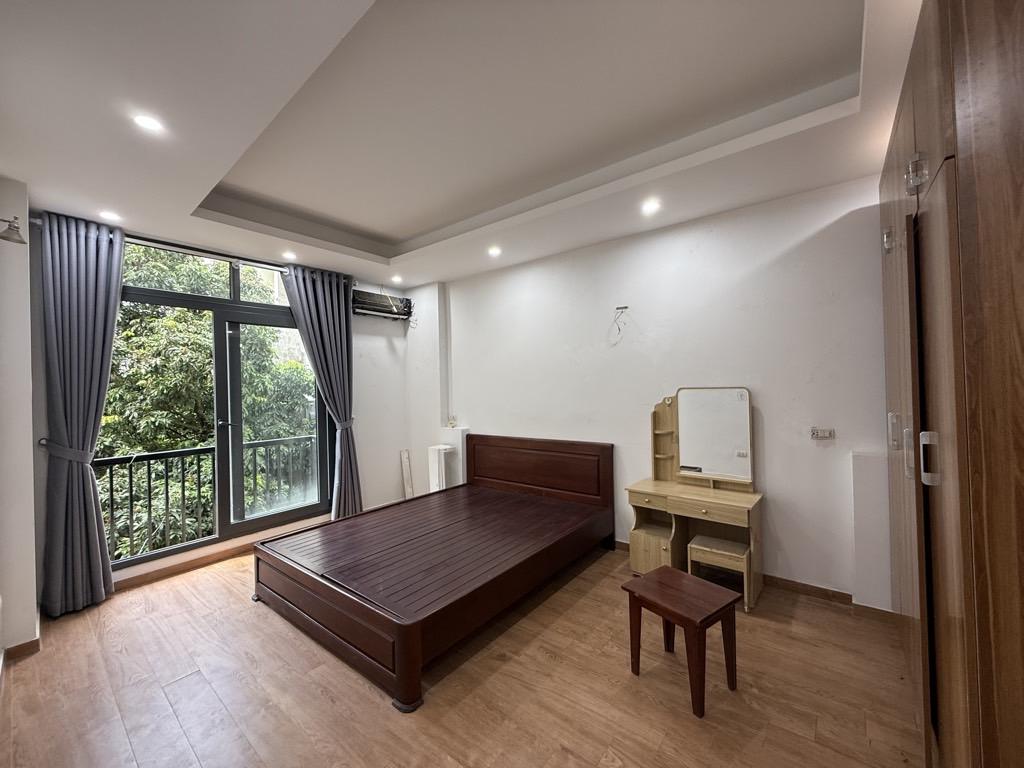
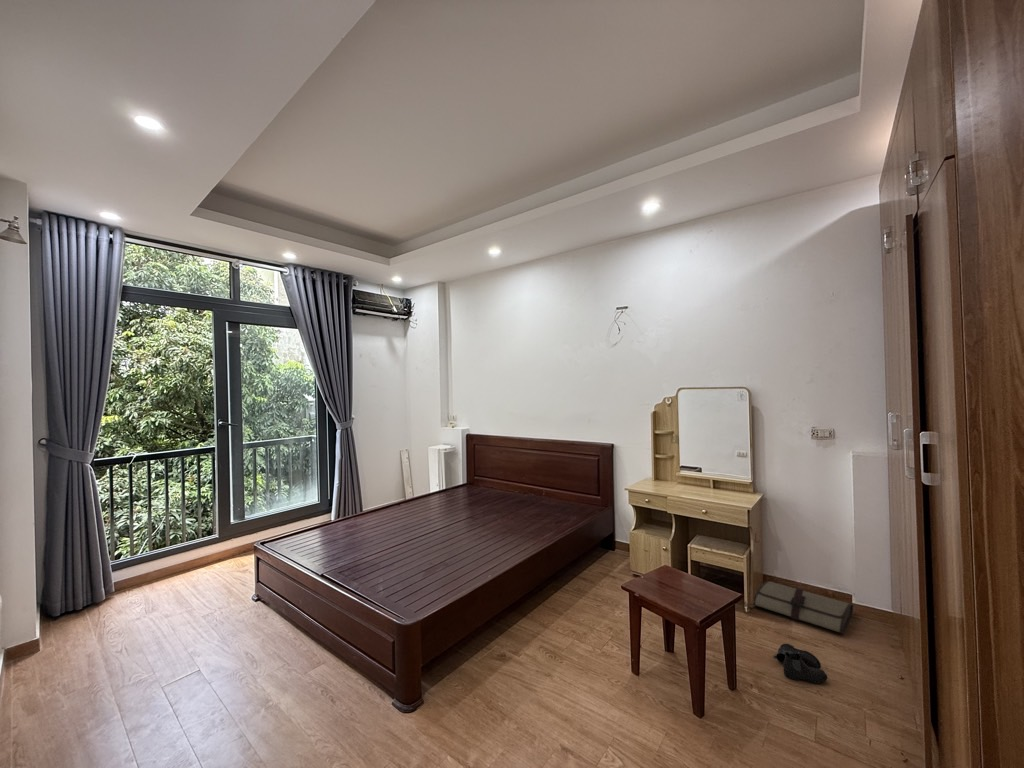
+ boots (797, 655)
+ tool roll (801, 598)
